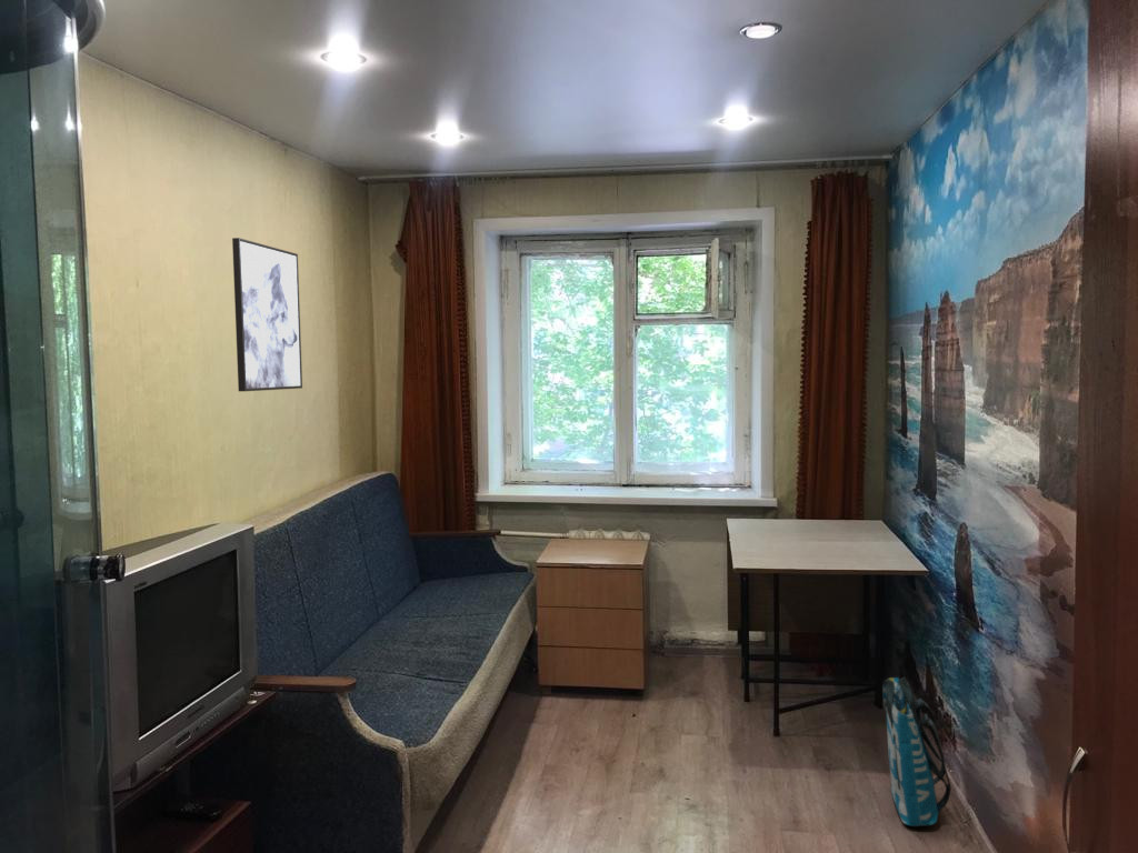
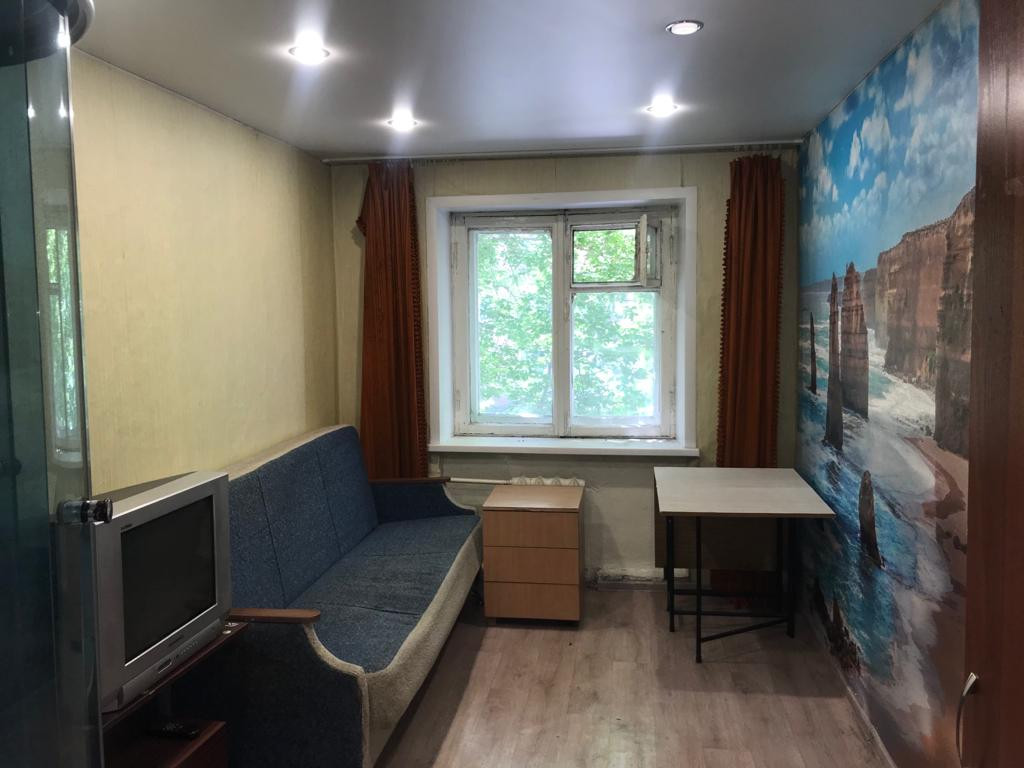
- tote bag (917, 744)
- wall art (269, 318)
